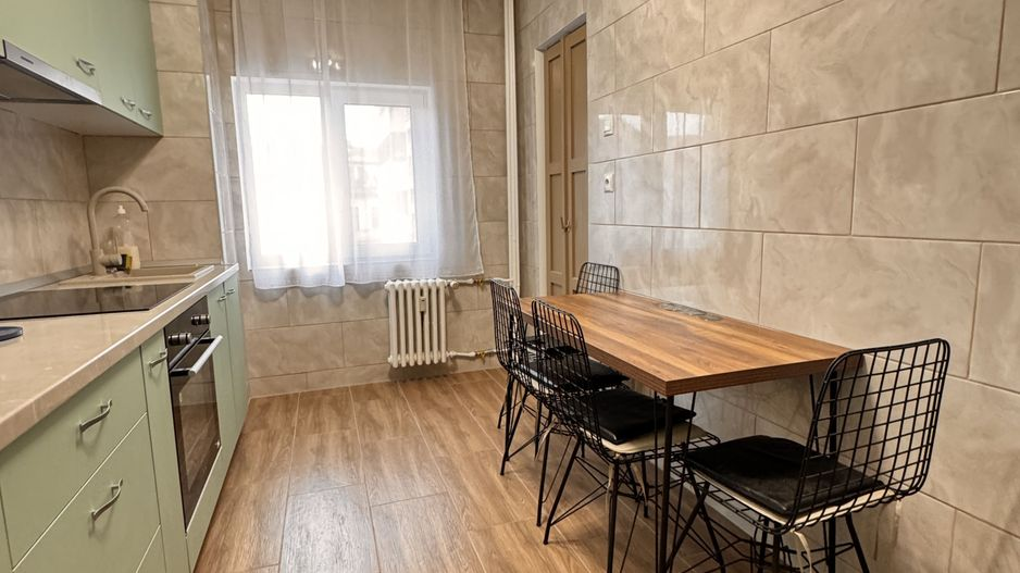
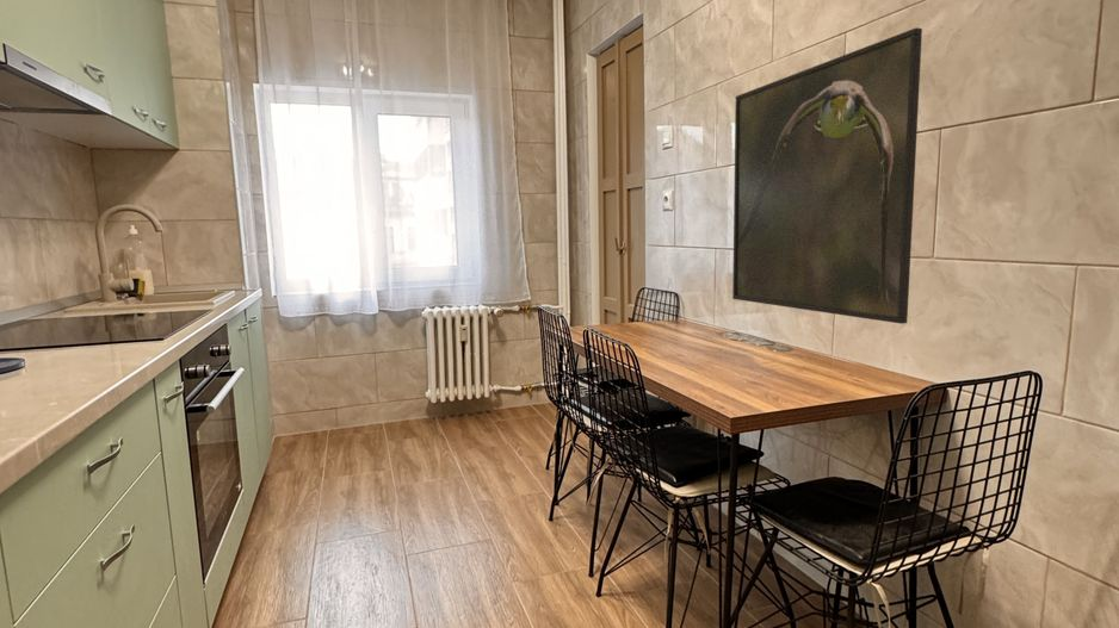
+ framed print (808, 191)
